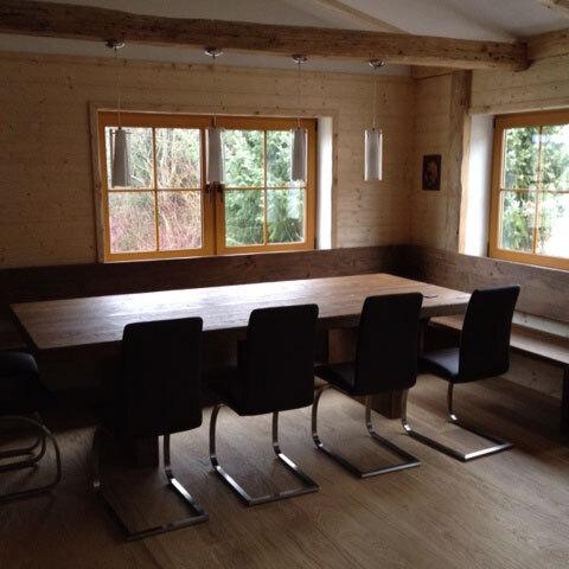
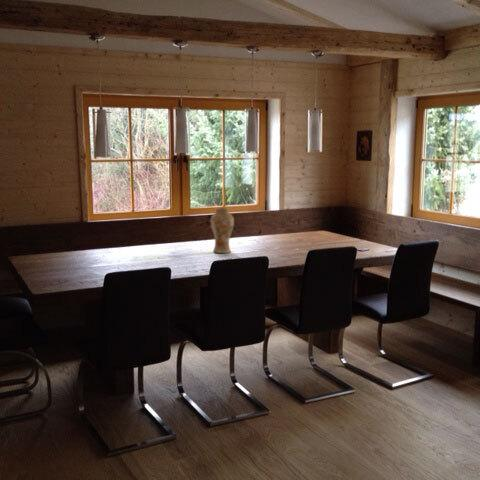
+ vase (222, 230)
